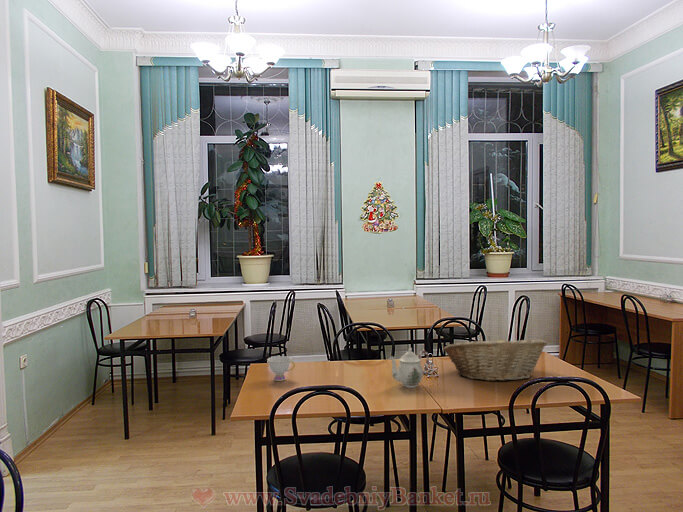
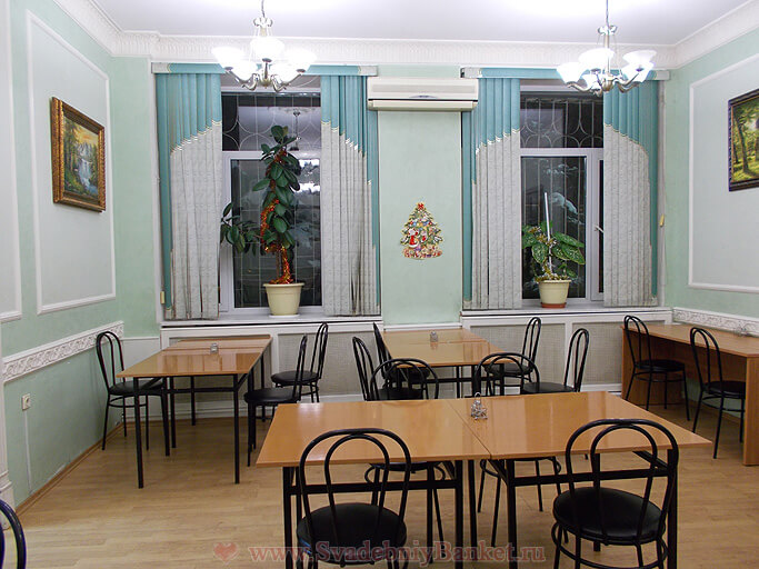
- teacup (281, 369)
- fruit basket (494, 354)
- teapot (409, 366)
